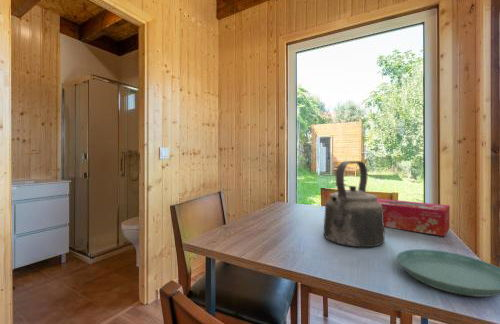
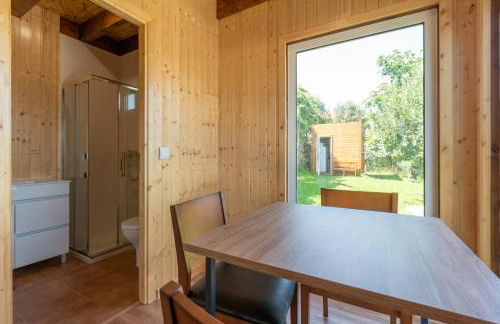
- tissue box (406, 214)
- kettle (350, 200)
- saucer (449, 271)
